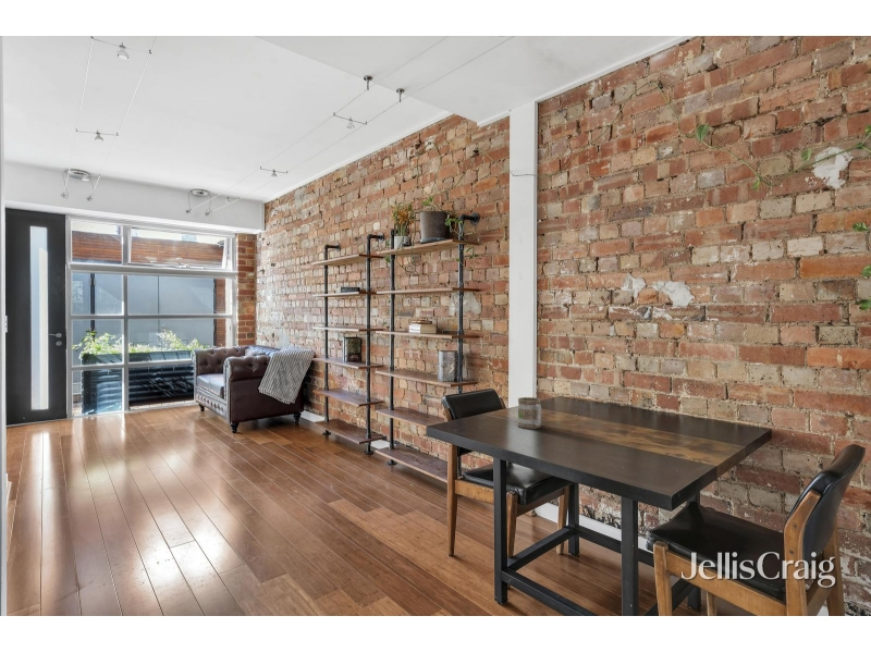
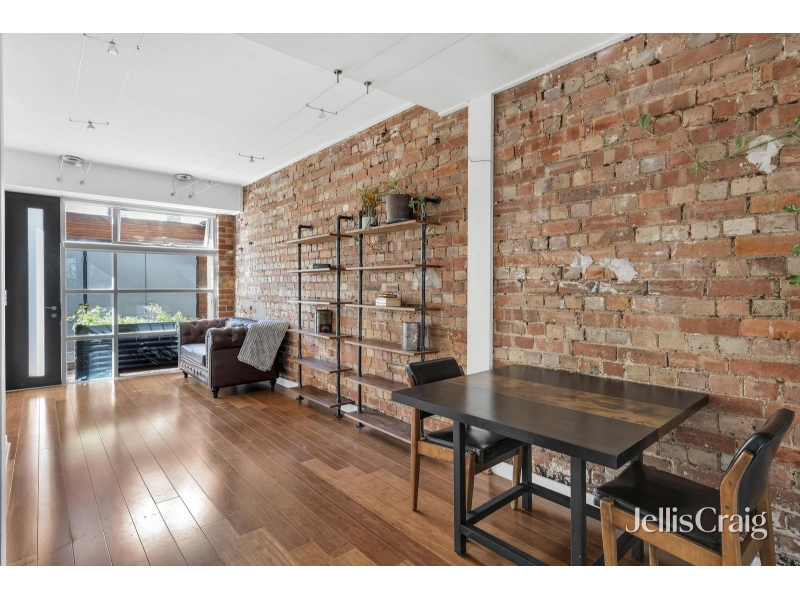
- mug (531, 414)
